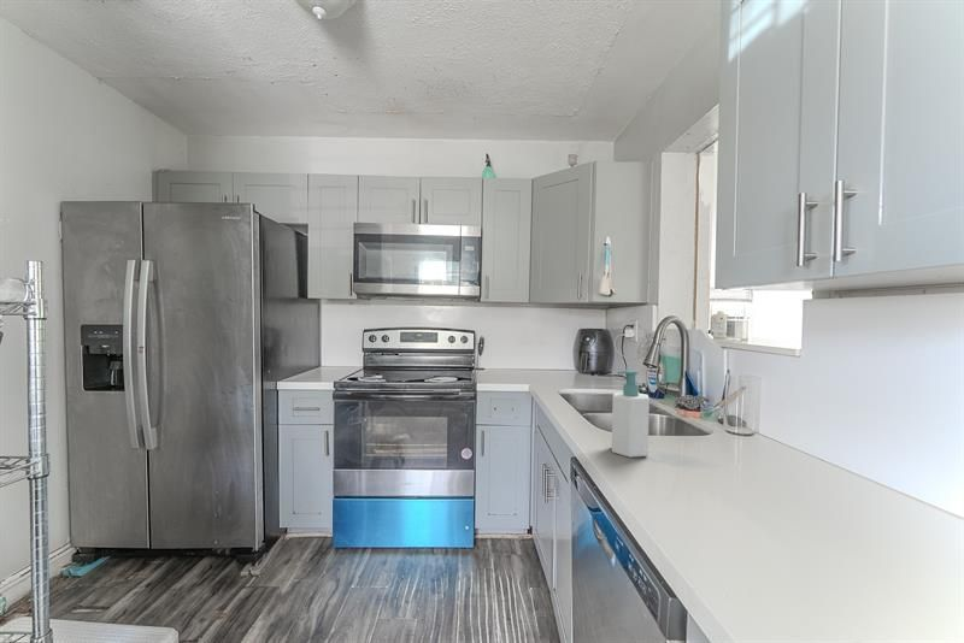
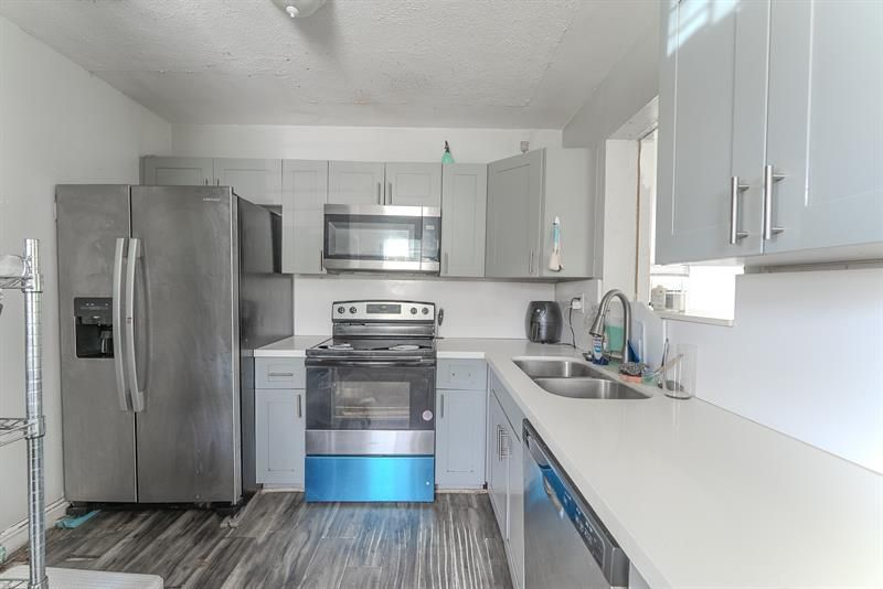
- soap bottle (630, 411)
